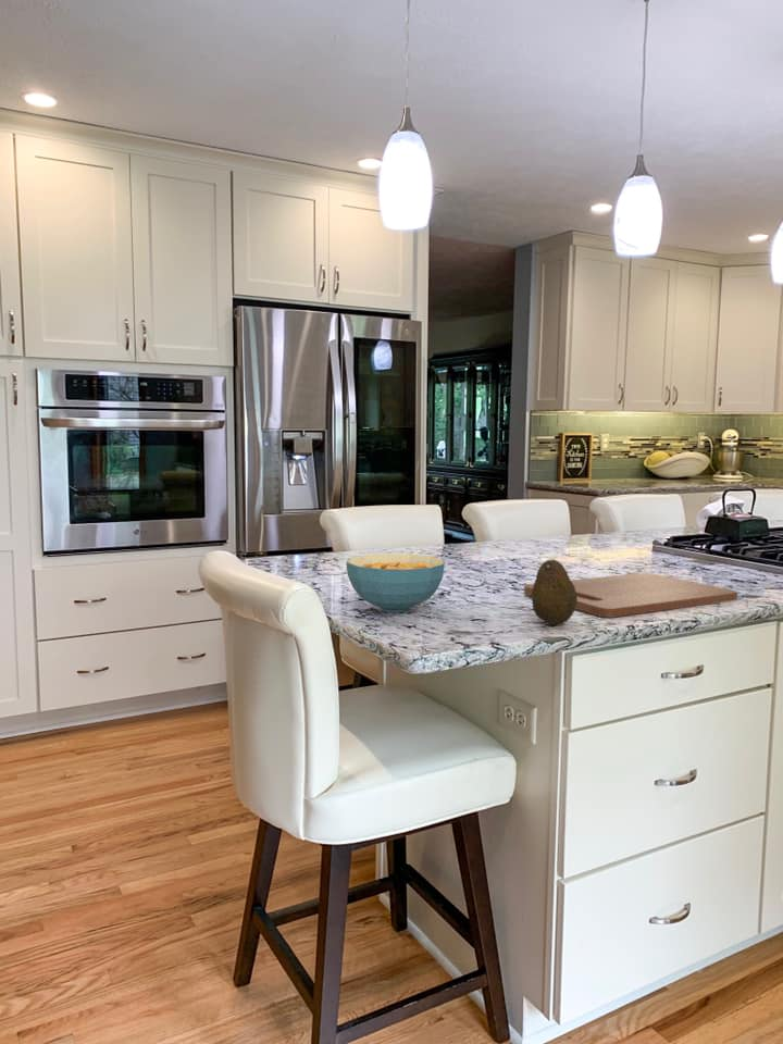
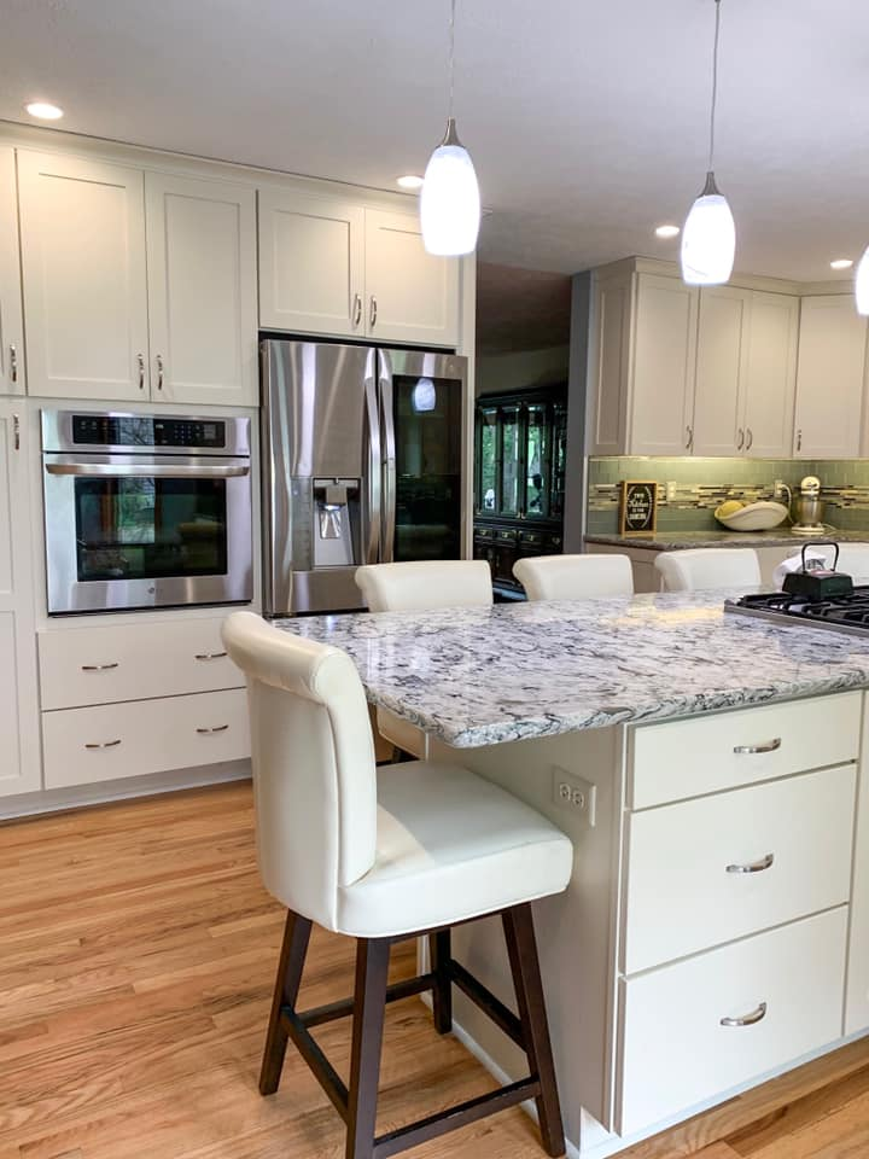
- cereal bowl (395, 585)
- fruit (554, 591)
- cutting board (629, 592)
